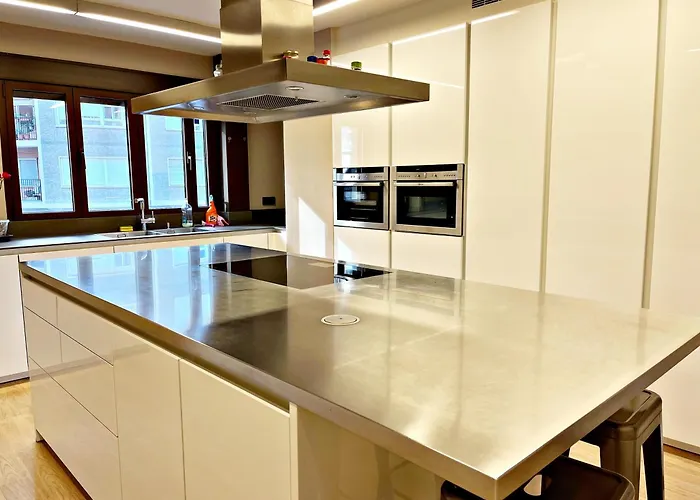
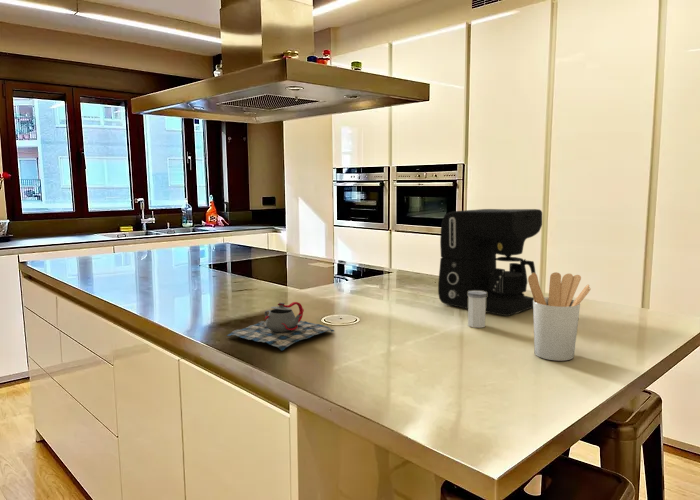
+ utensil holder (558, 313)
+ salt shaker (476, 309)
+ teapot (281, 318)
+ coffee maker (492, 258)
